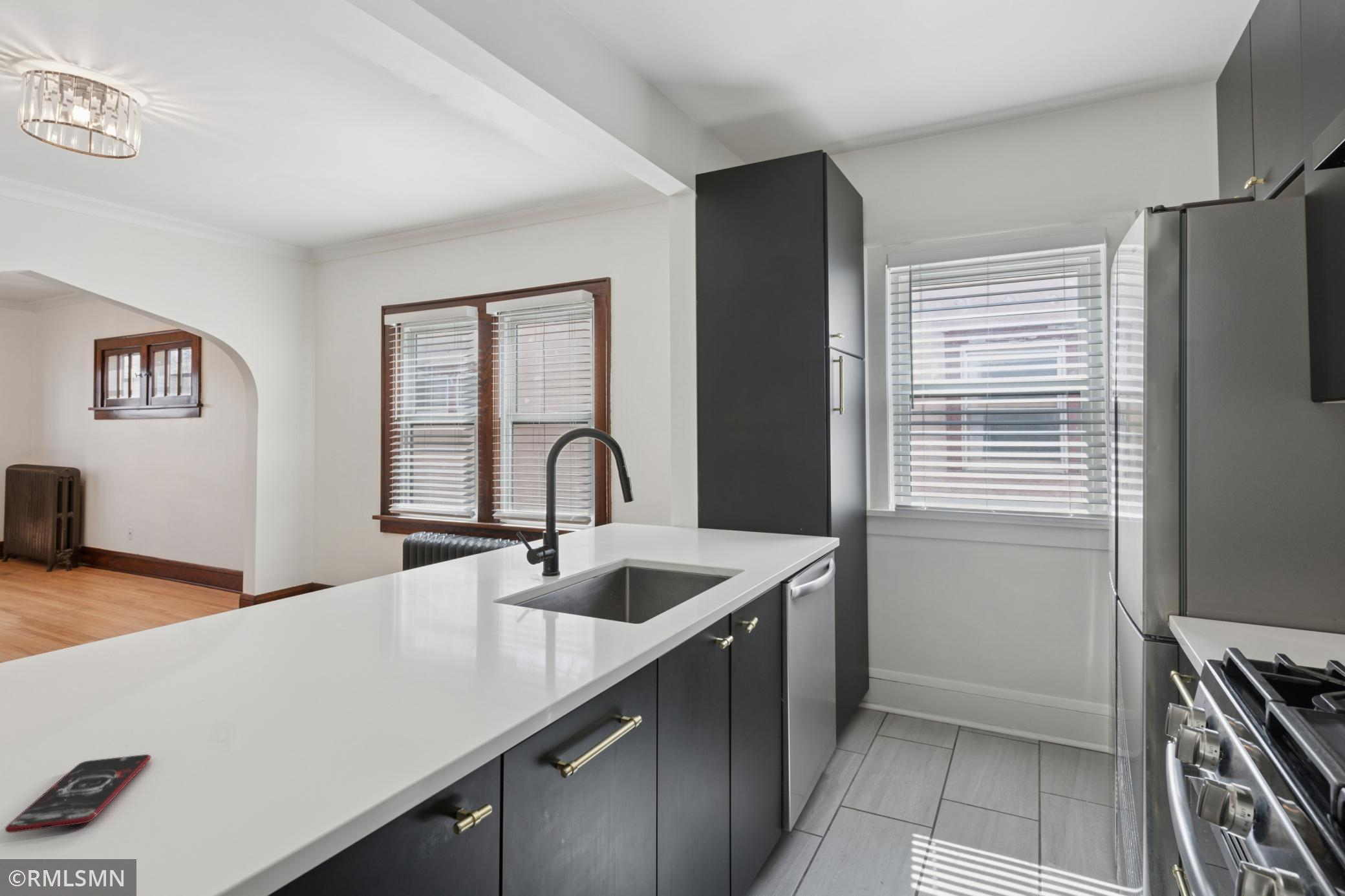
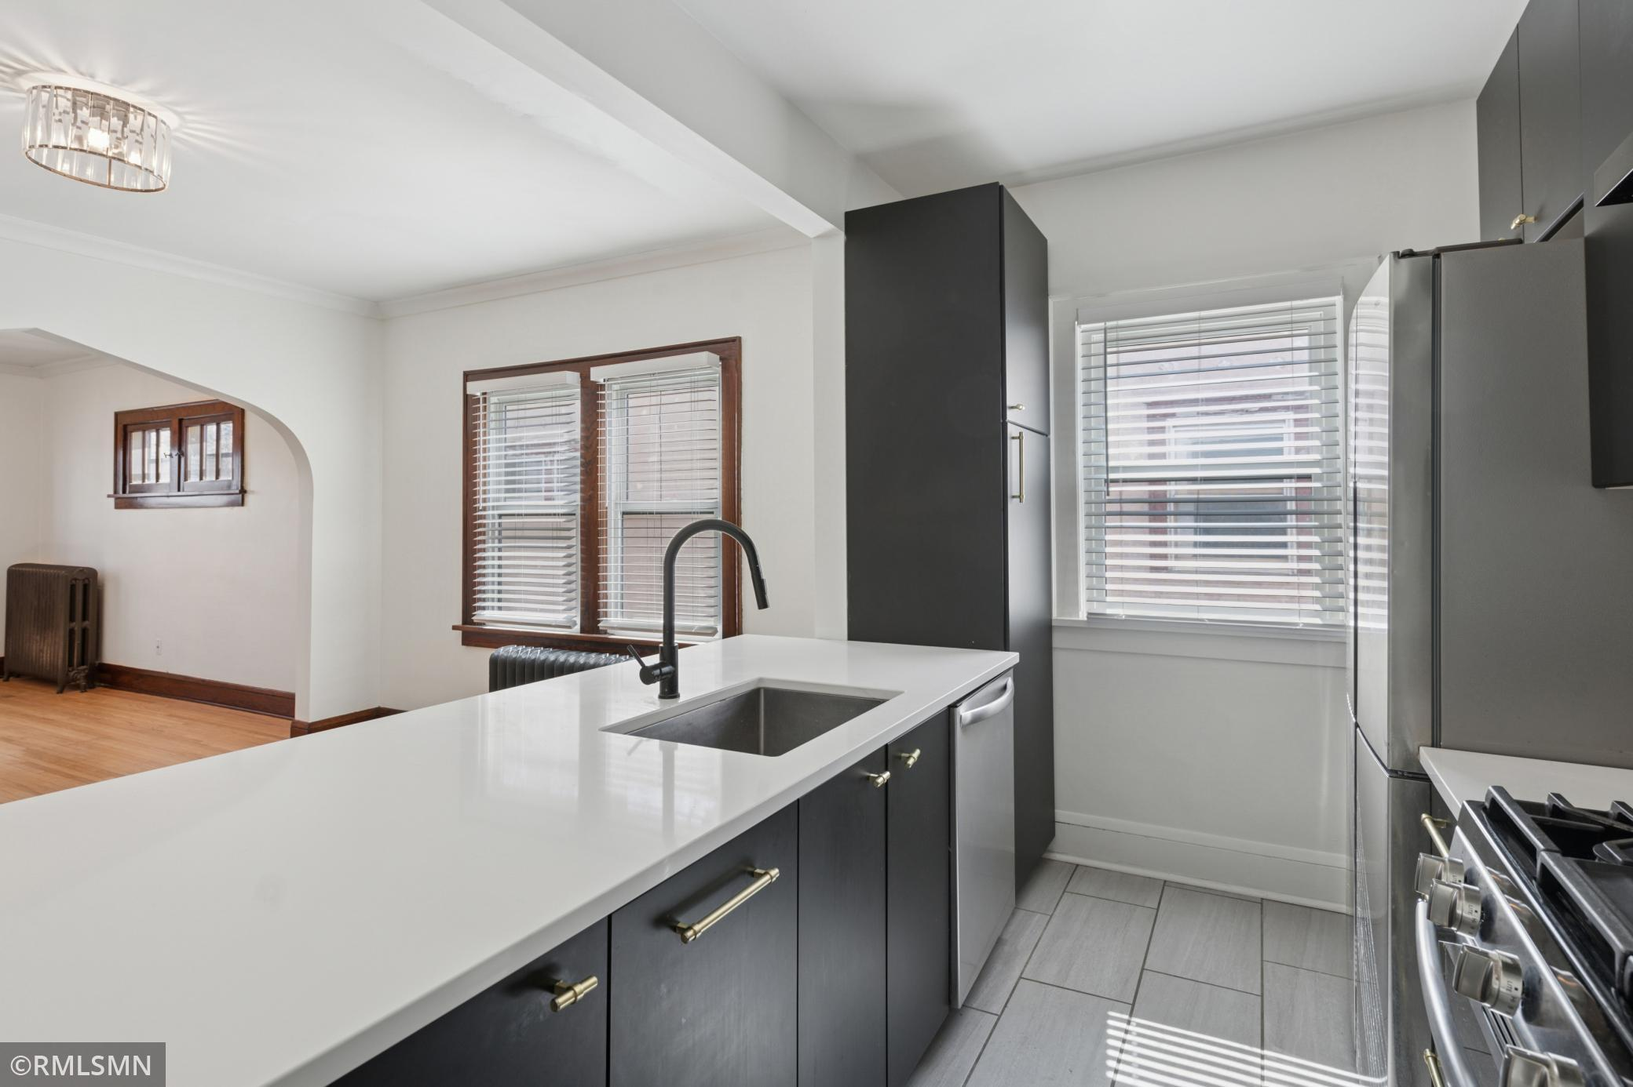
- smartphone (85, 789)
